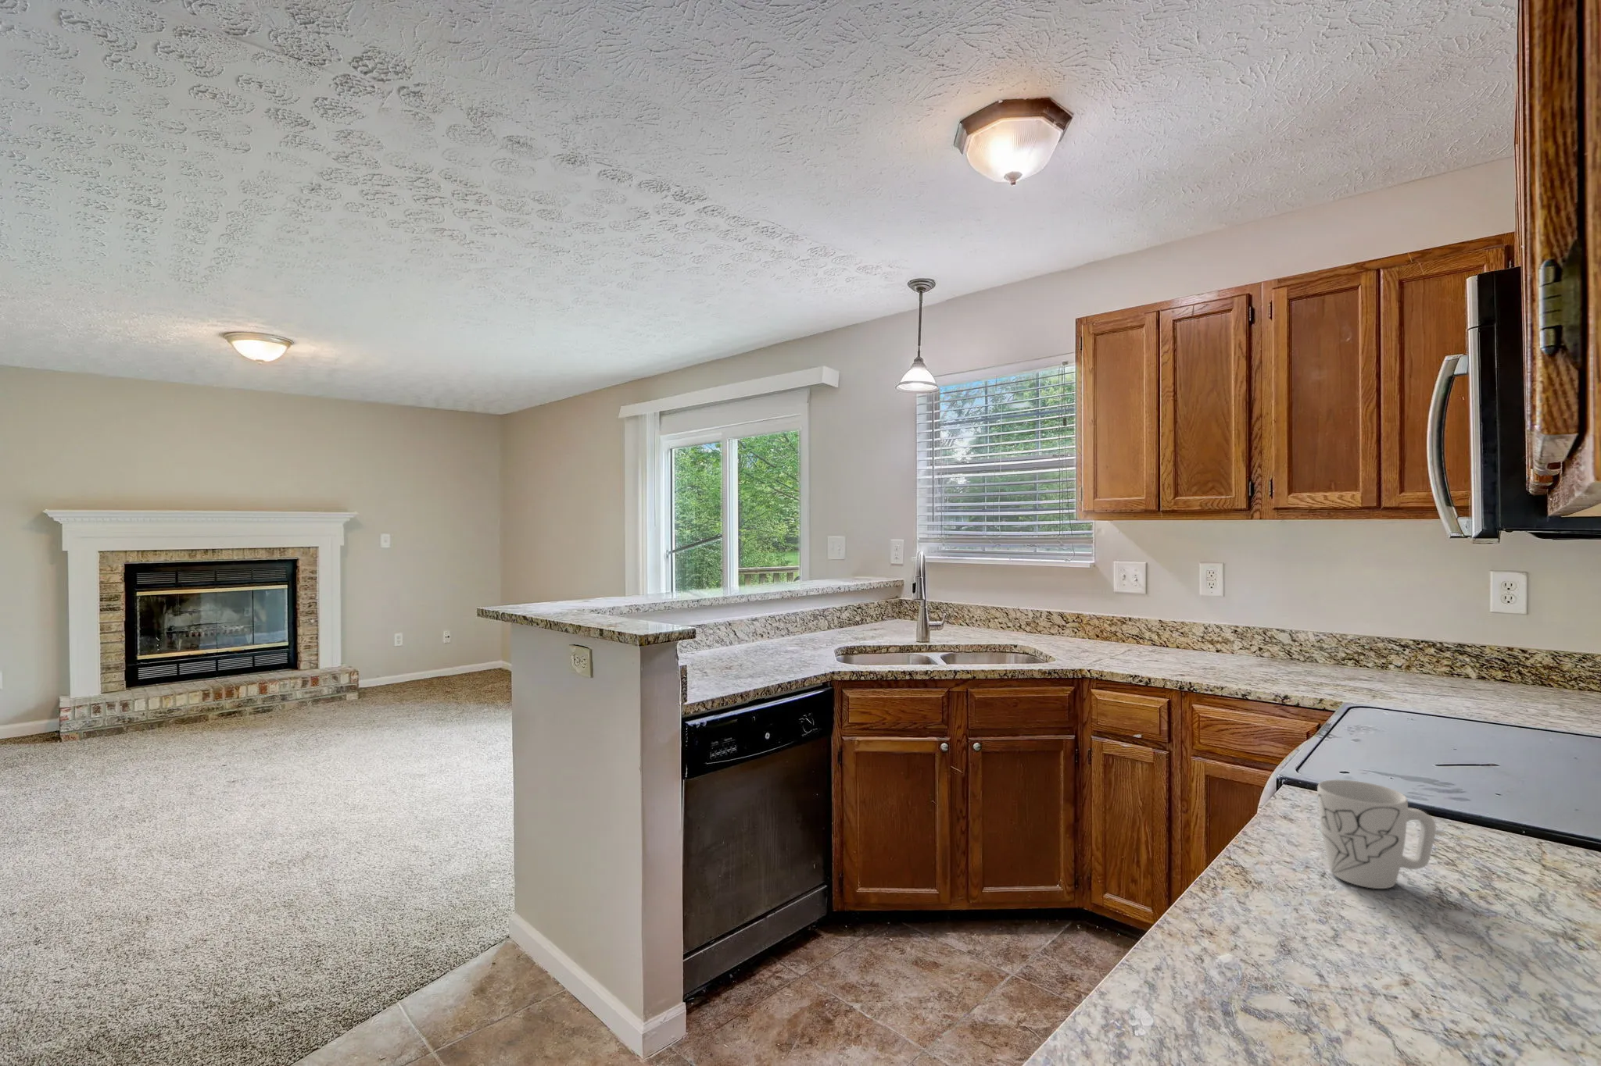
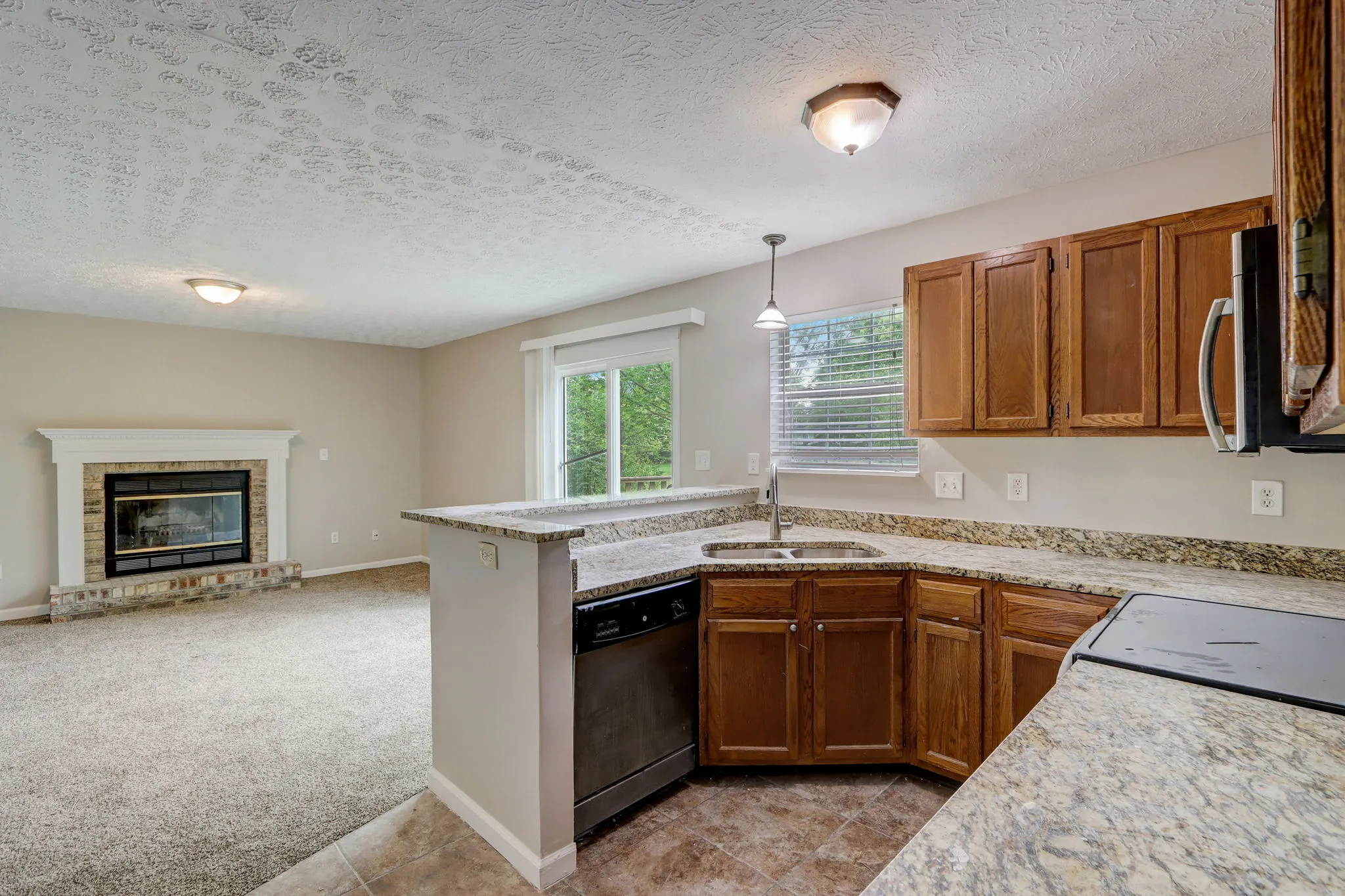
- mug (1376, 835)
